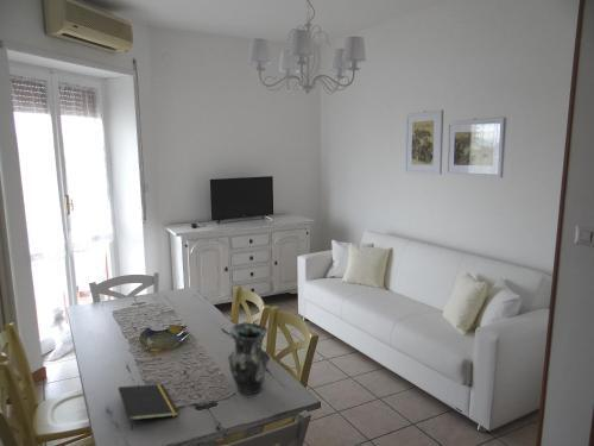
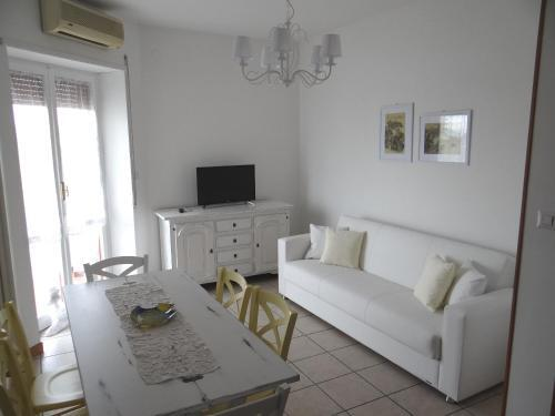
- vase (247, 358)
- notepad (147, 401)
